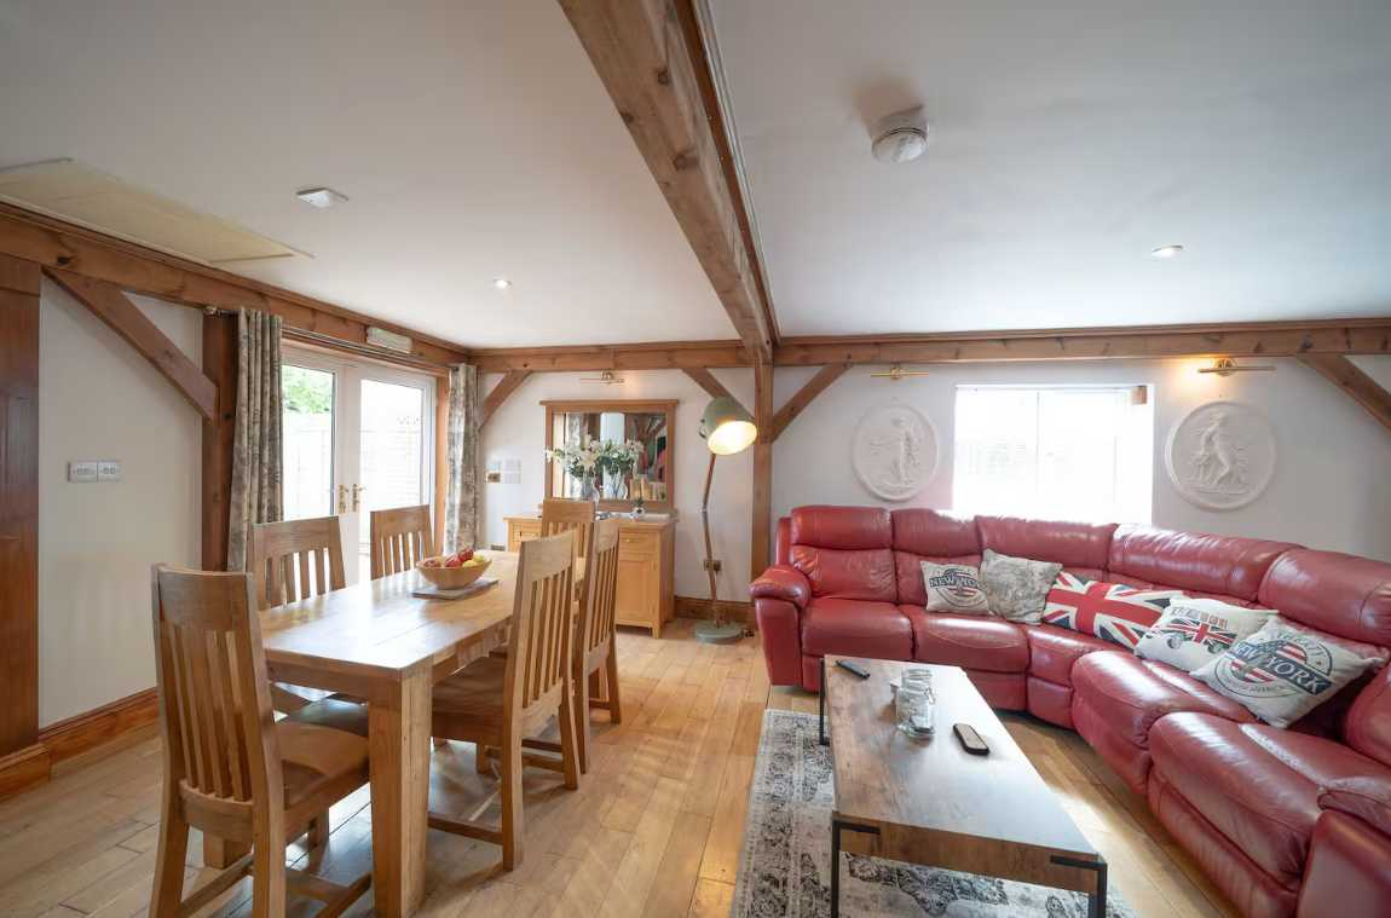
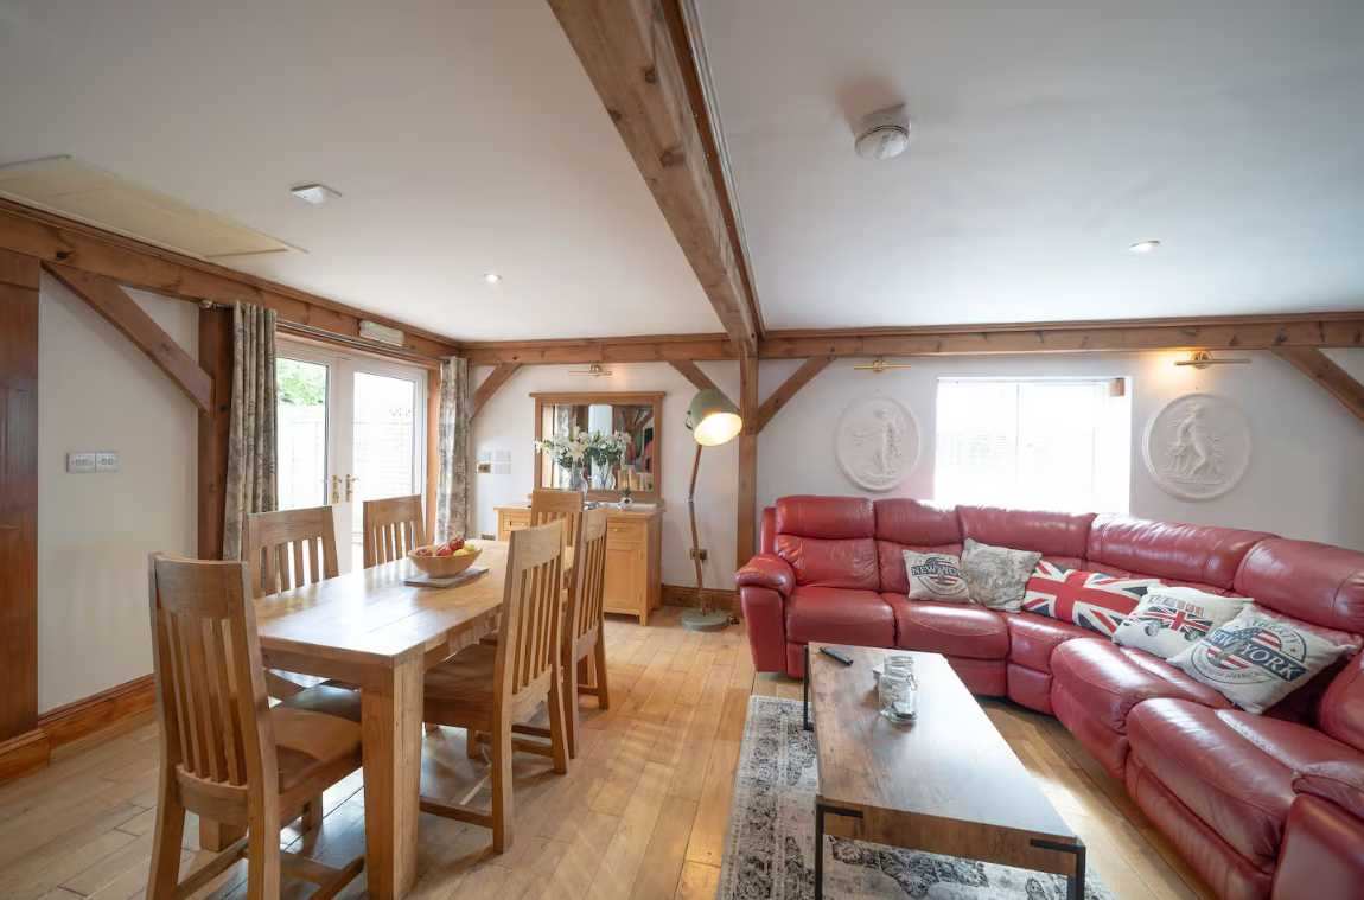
- remote control (969, 738)
